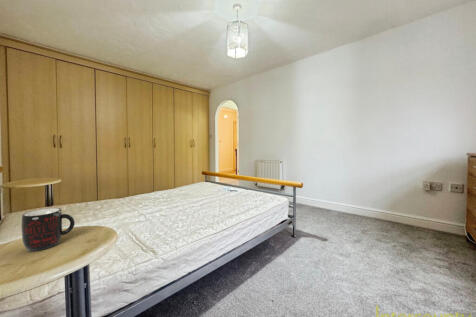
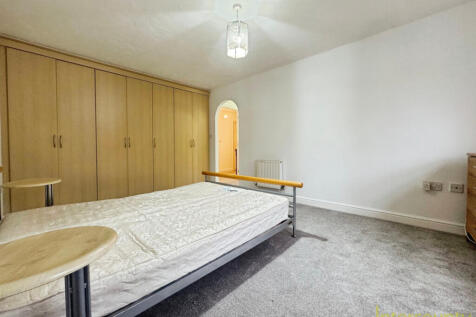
- mug (49, 227)
